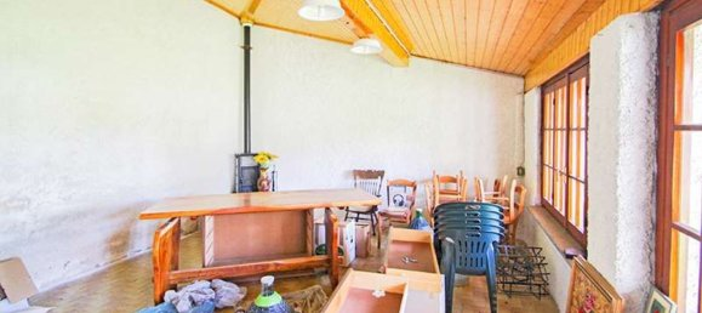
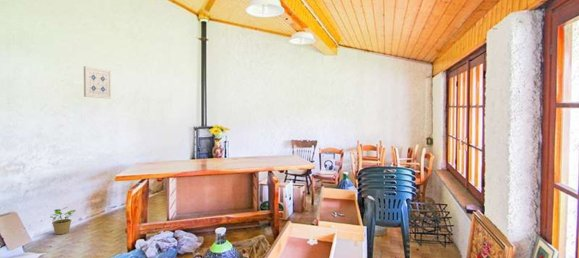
+ potted plant (60, 220)
+ wall art (97, 83)
